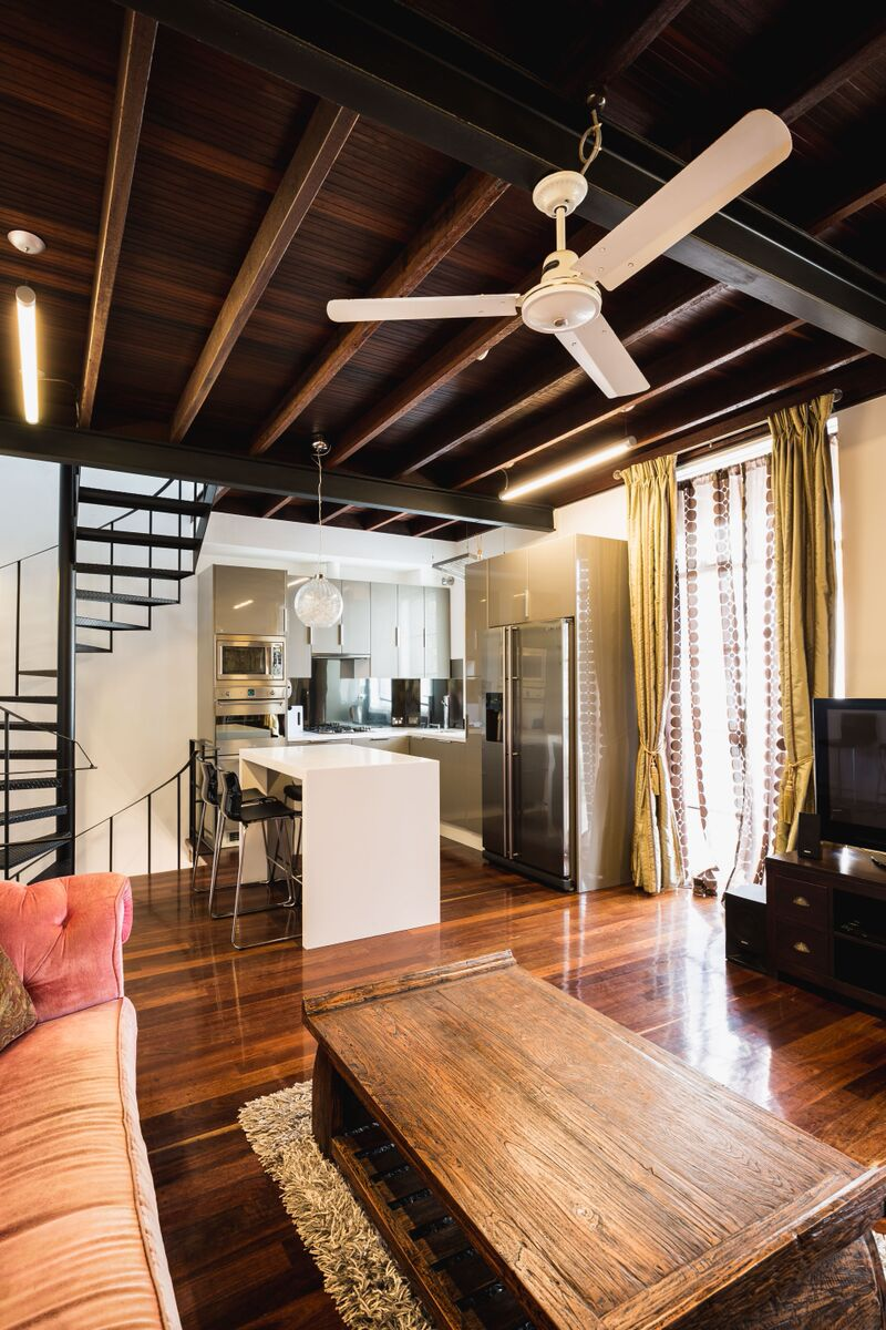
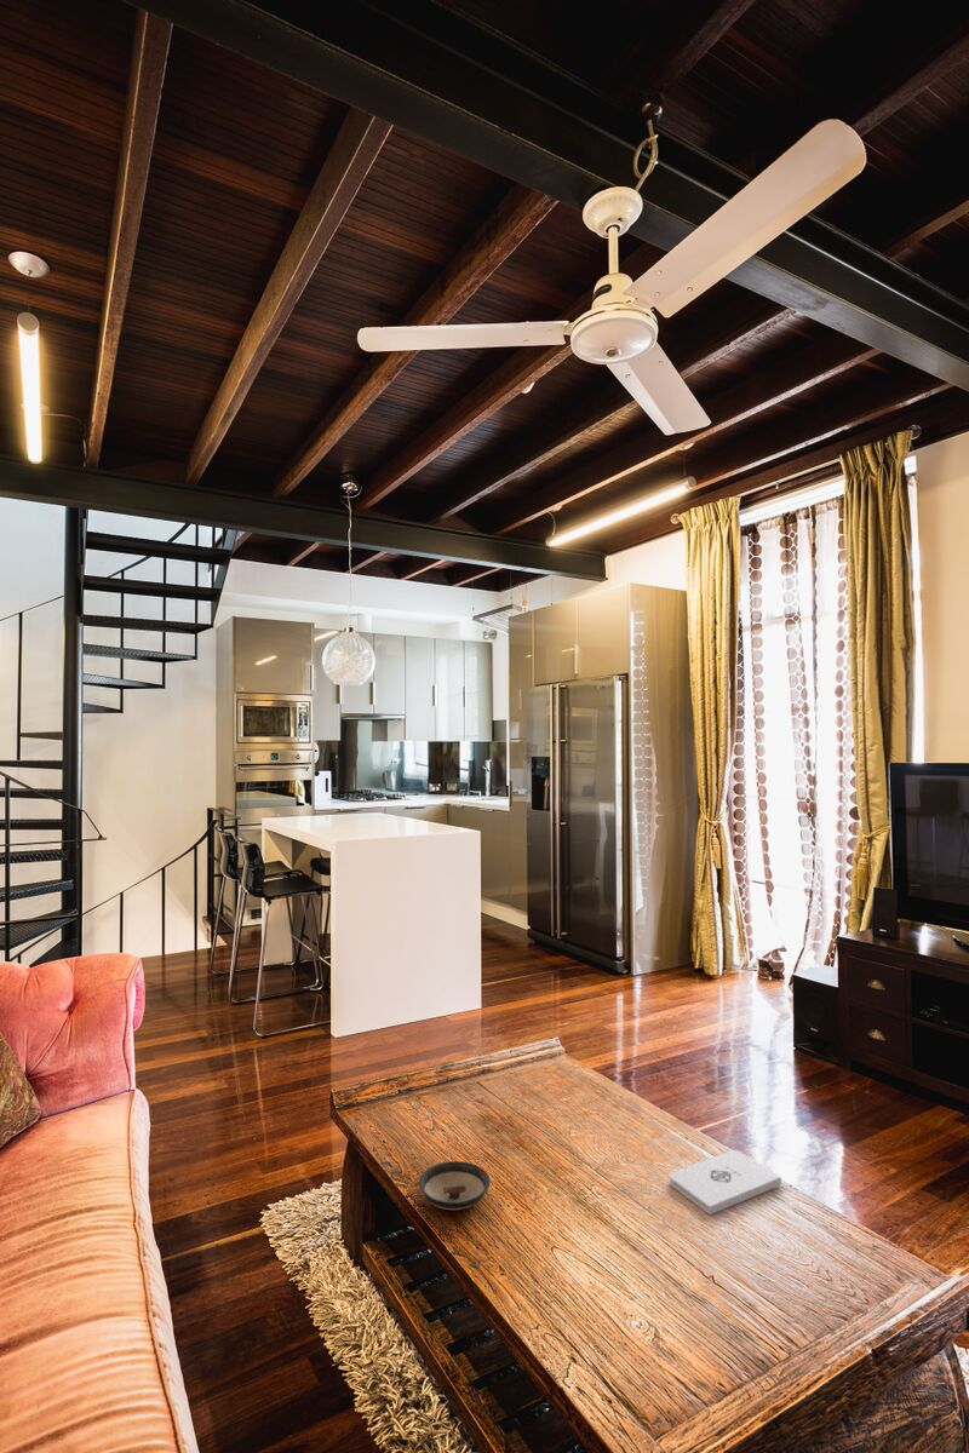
+ notepad (723, 1179)
+ saucer (454, 1189)
